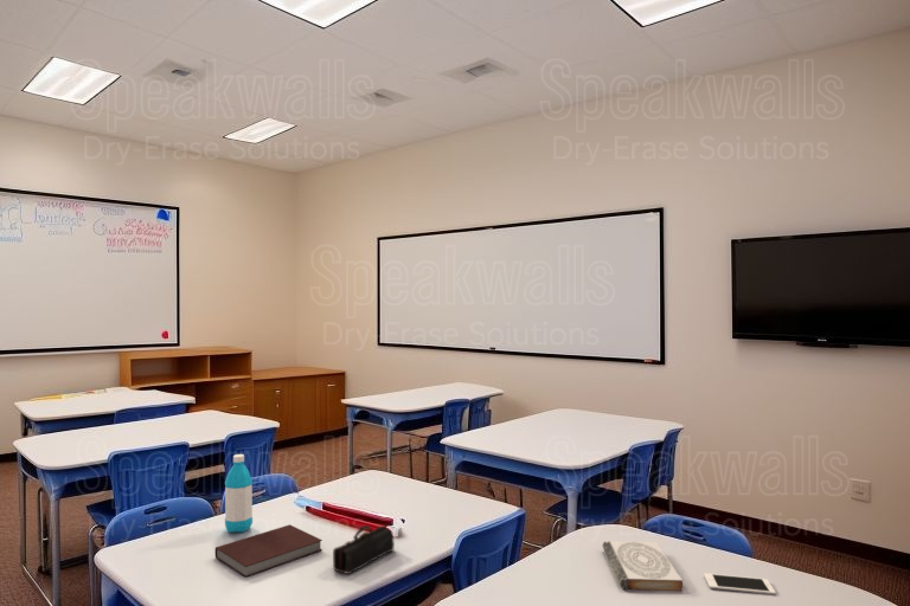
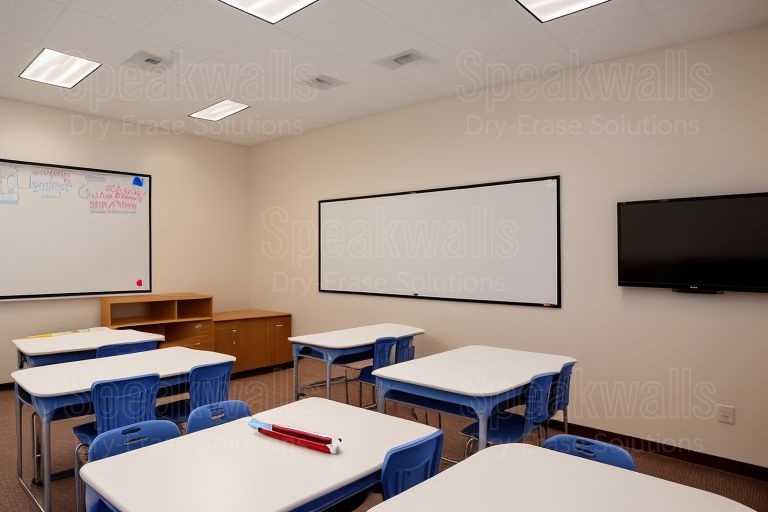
- pencil case (364, 542)
- cell phone (738, 584)
- book (639, 563)
- water bottle (238, 492)
- notebook (269, 548)
